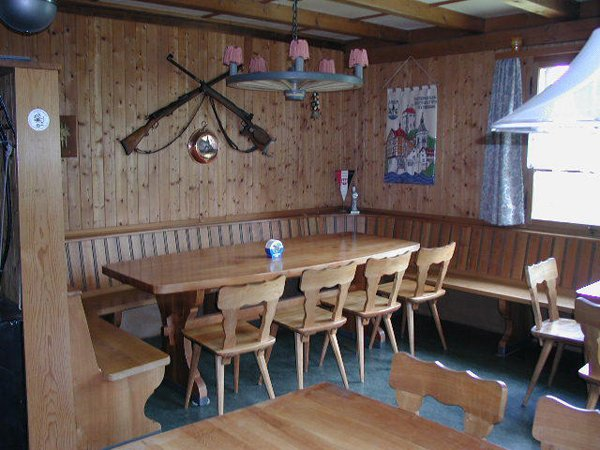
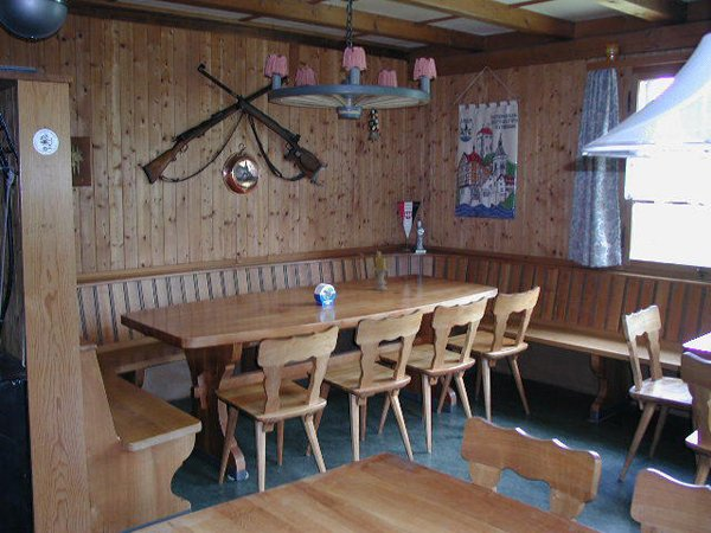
+ candle (380, 270)
